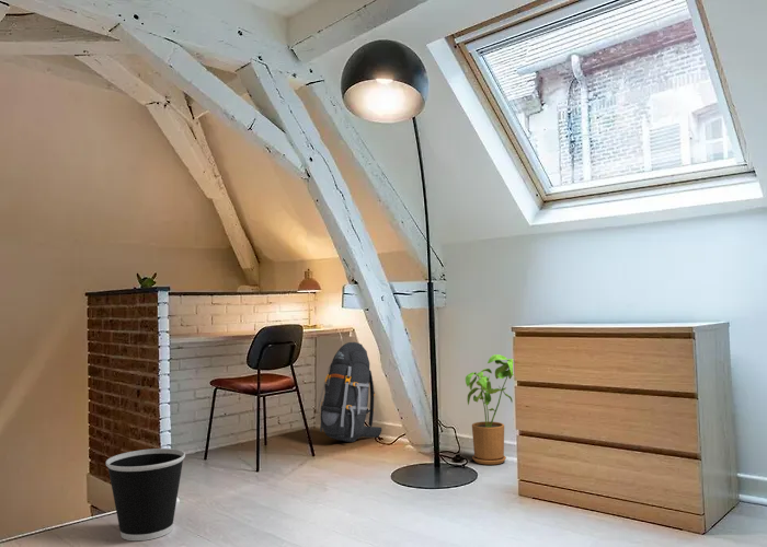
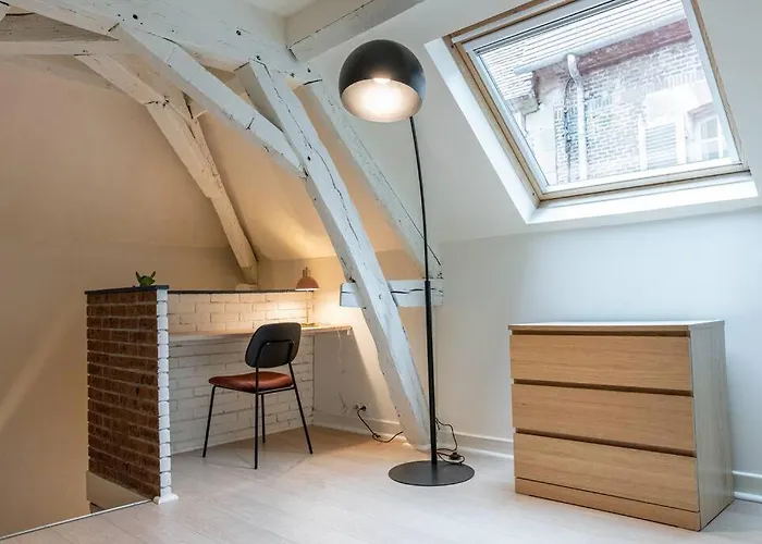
- house plant (488, 409)
- wastebasket (146, 493)
- backpack (348, 391)
